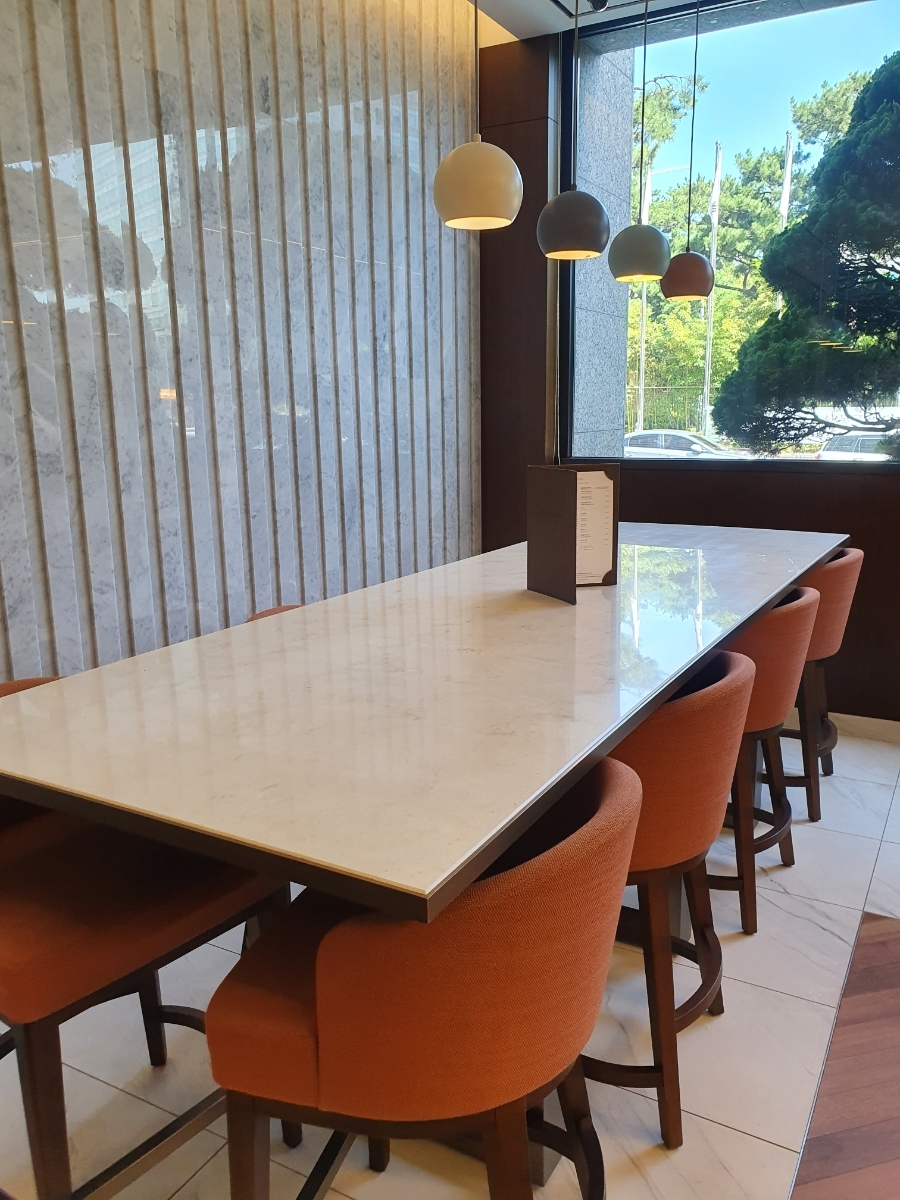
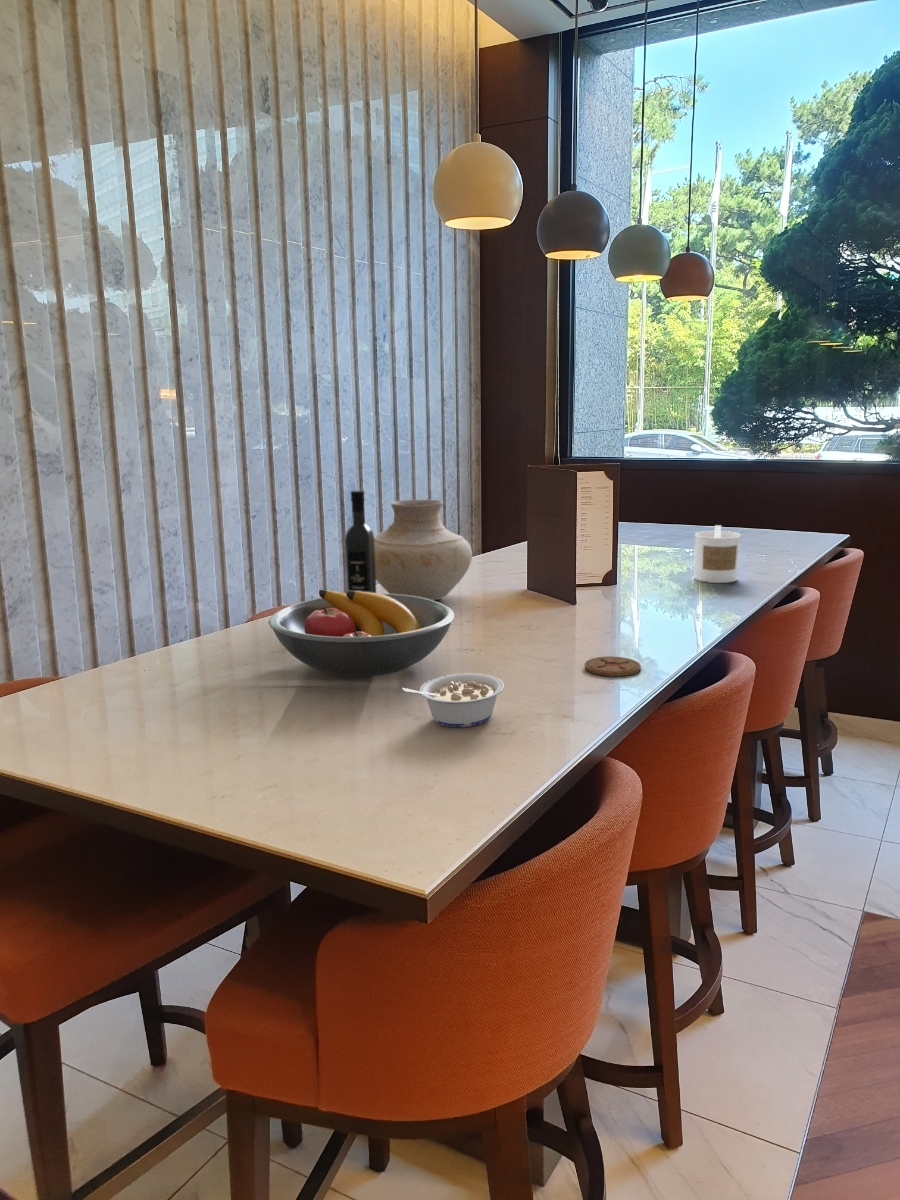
+ vase (418, 551)
+ coaster (612, 666)
+ candle (716, 552)
+ wine bottle (360, 558)
+ fruit bowl (362, 633)
+ legume (460, 699)
